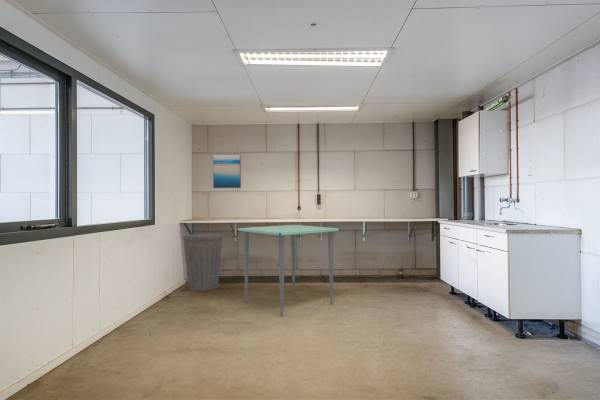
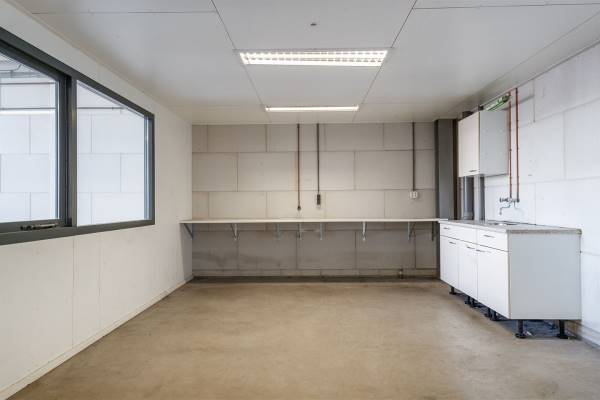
- dining table (292, 265)
- wall art (227, 171)
- trash can (203, 261)
